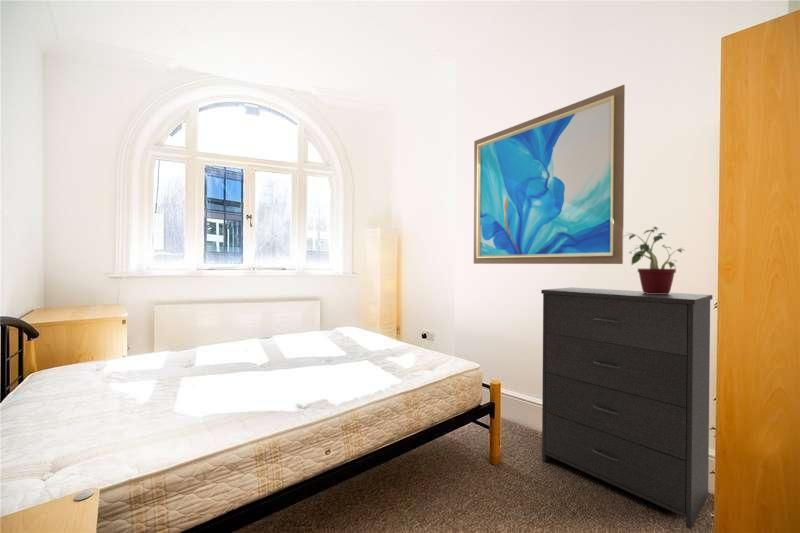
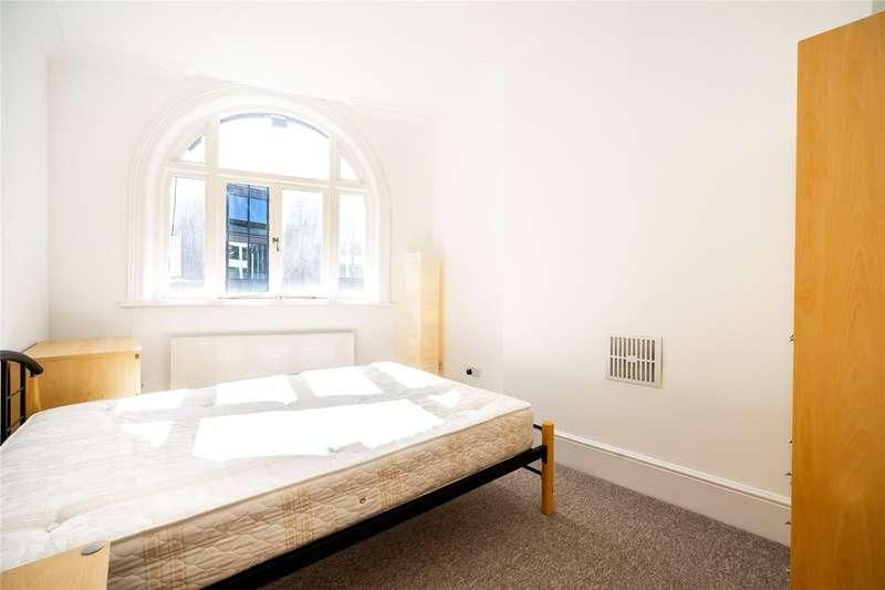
- wall art (534, 190)
- dresser (618, 384)
- potted plant (652, 259)
